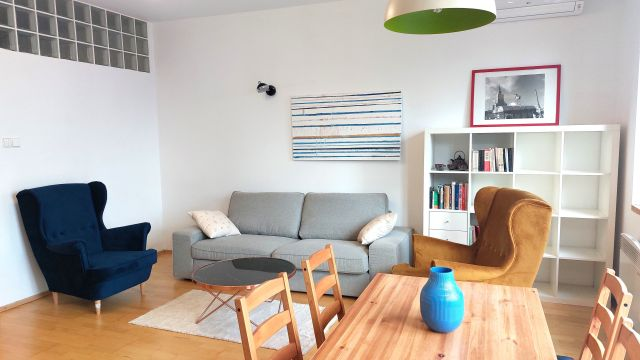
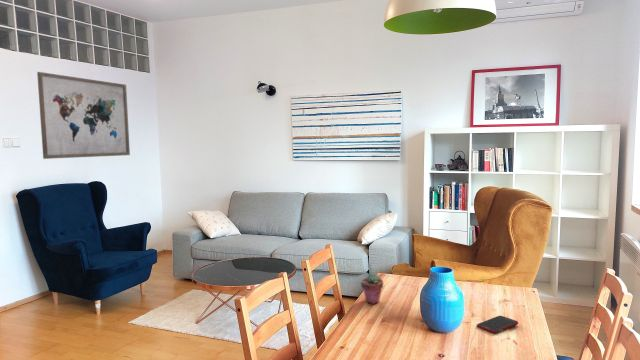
+ cell phone (497, 324)
+ potted succulent (372, 286)
+ wall art (88, 118)
